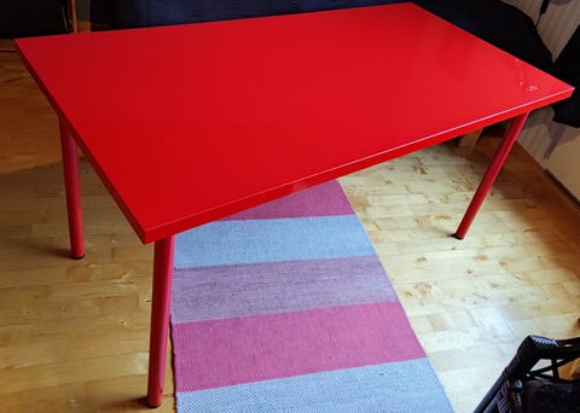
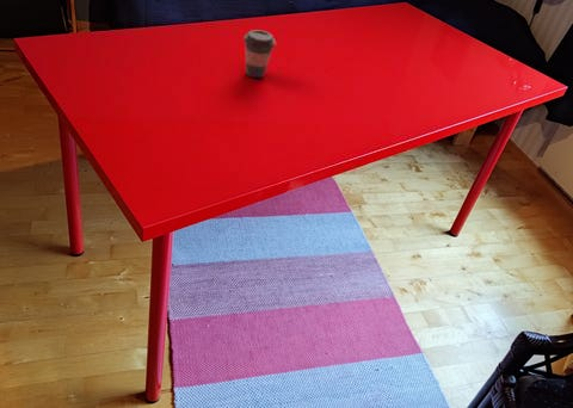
+ coffee cup (257, 55)
